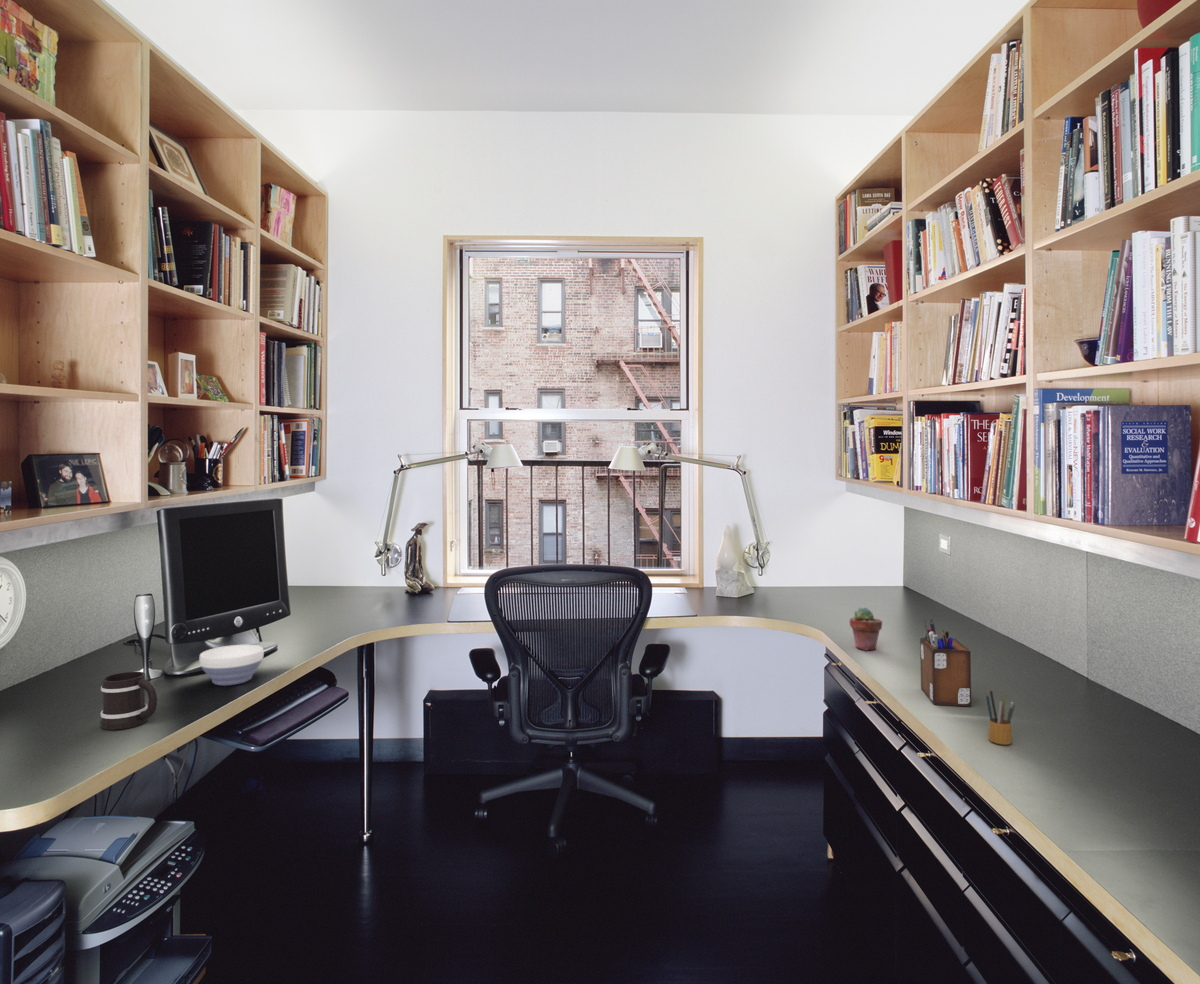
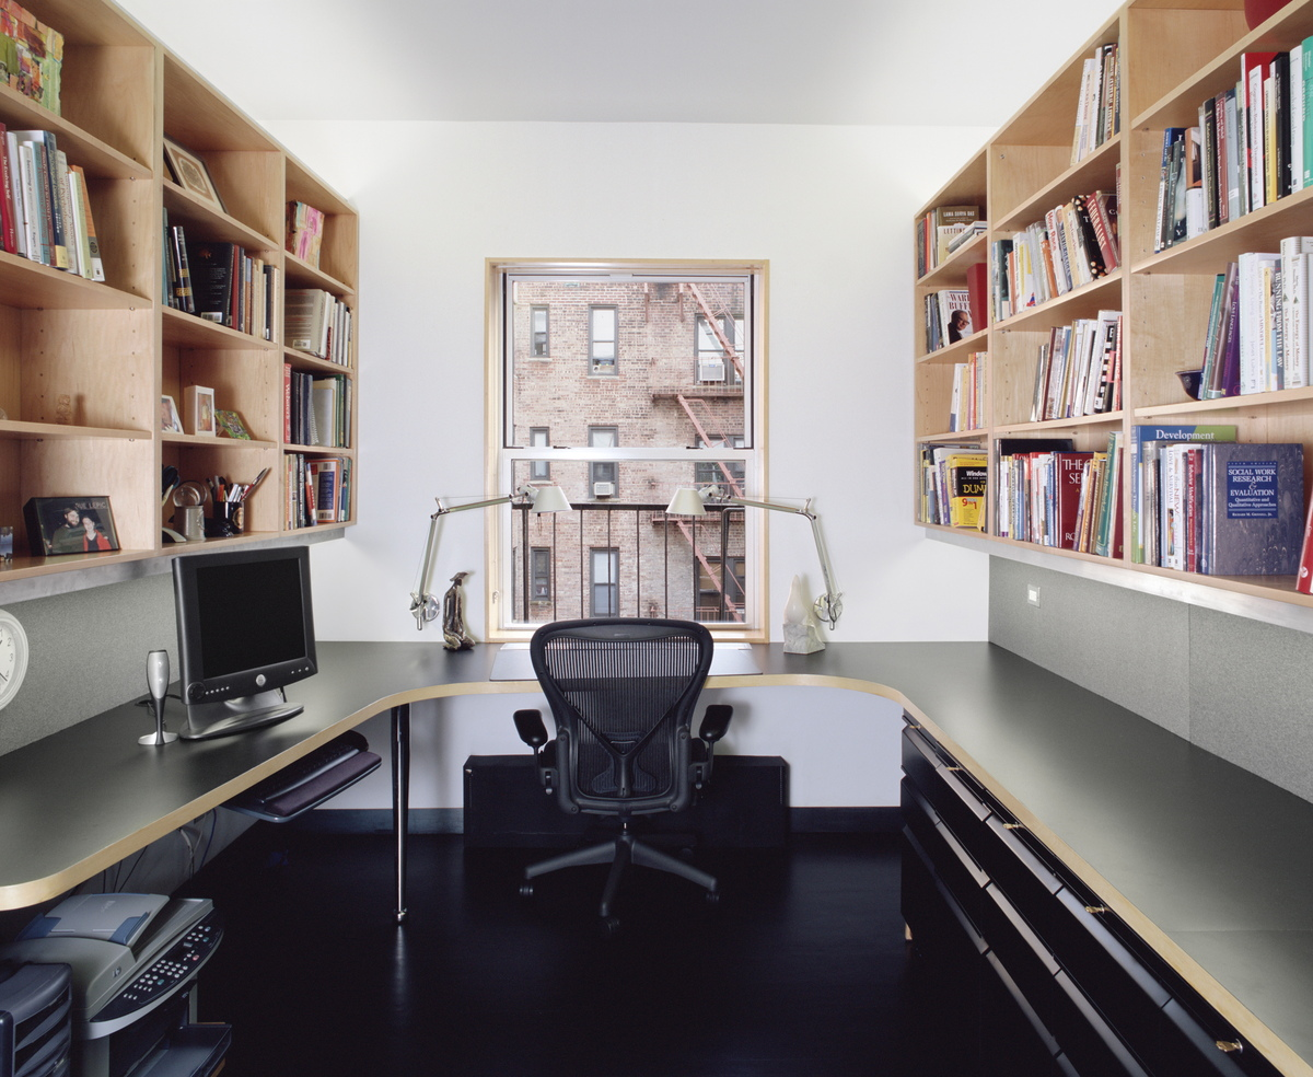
- desk organizer (944, 660)
- bowl (232, 666)
- pencil box (998, 715)
- mug (131, 699)
- potted succulent (865, 627)
